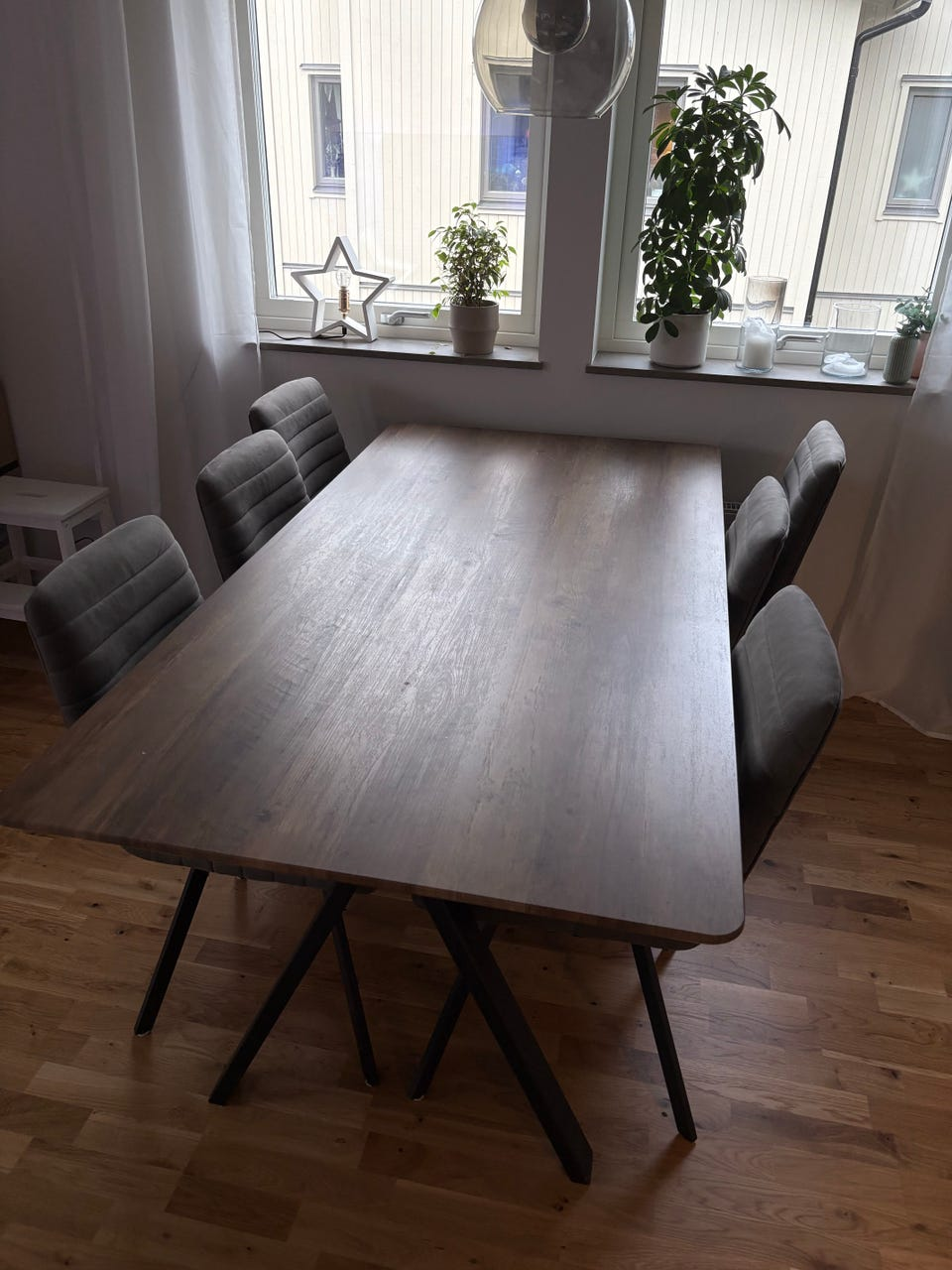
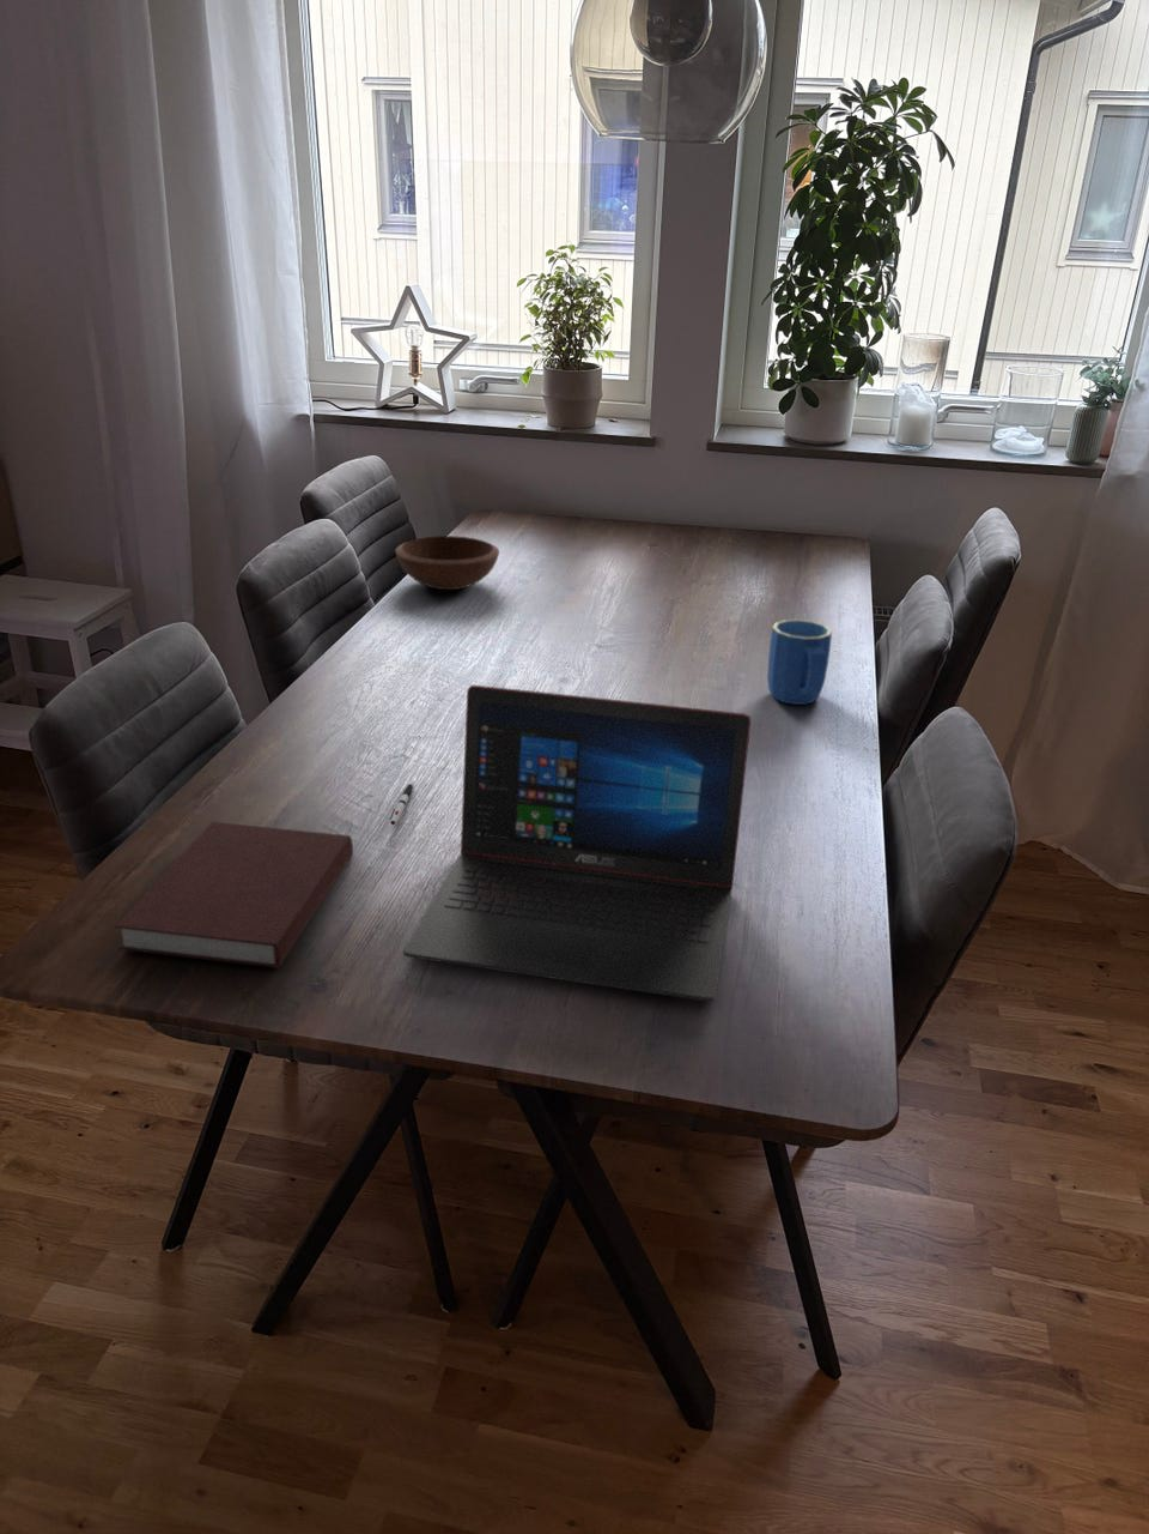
+ notebook (243, 888)
+ pen (402, 801)
+ laptop (582, 833)
+ mug (800, 664)
+ bowl (448, 566)
